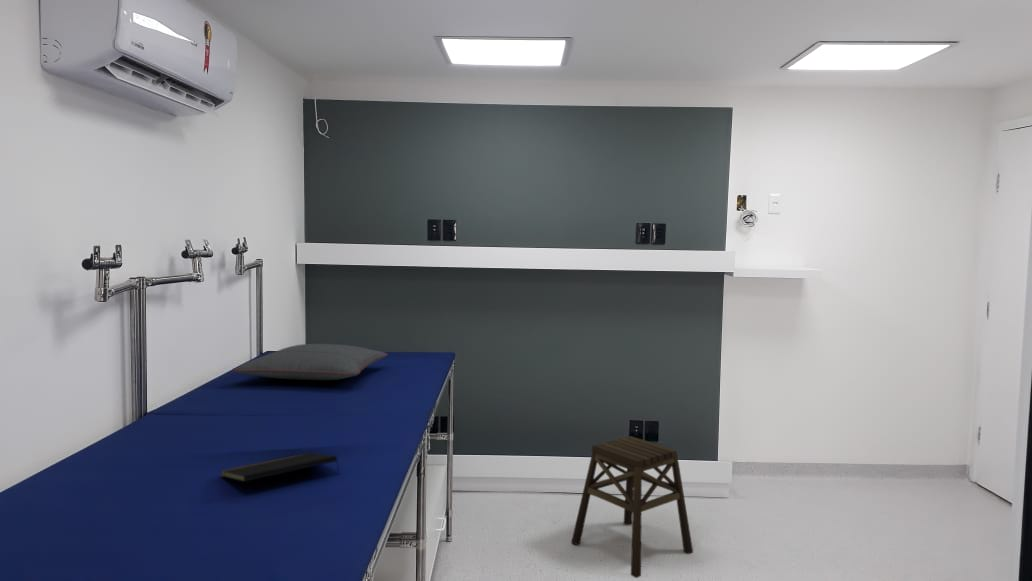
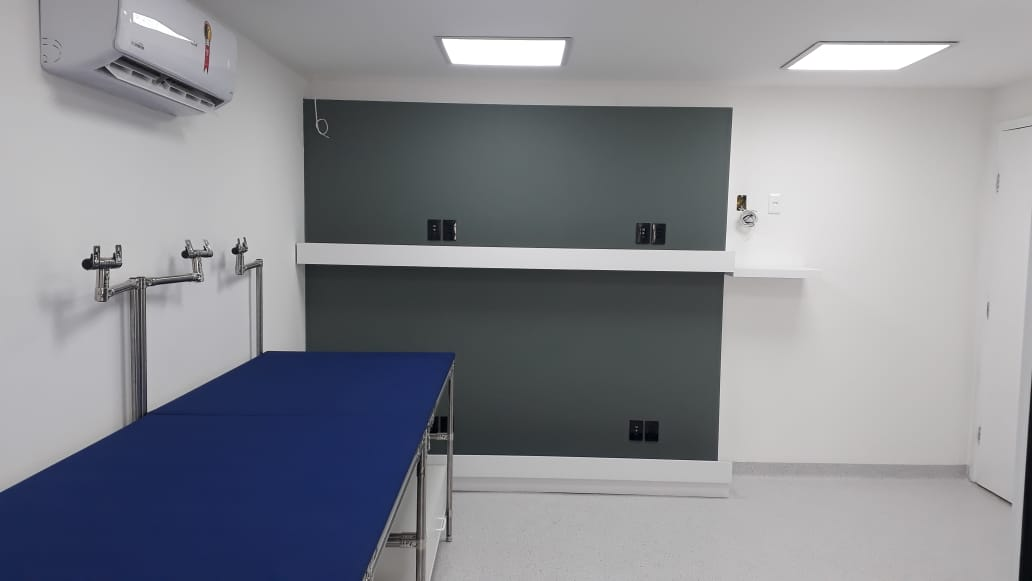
- notepad (279, 465)
- stool (633, 497)
- pillow (316, 361)
